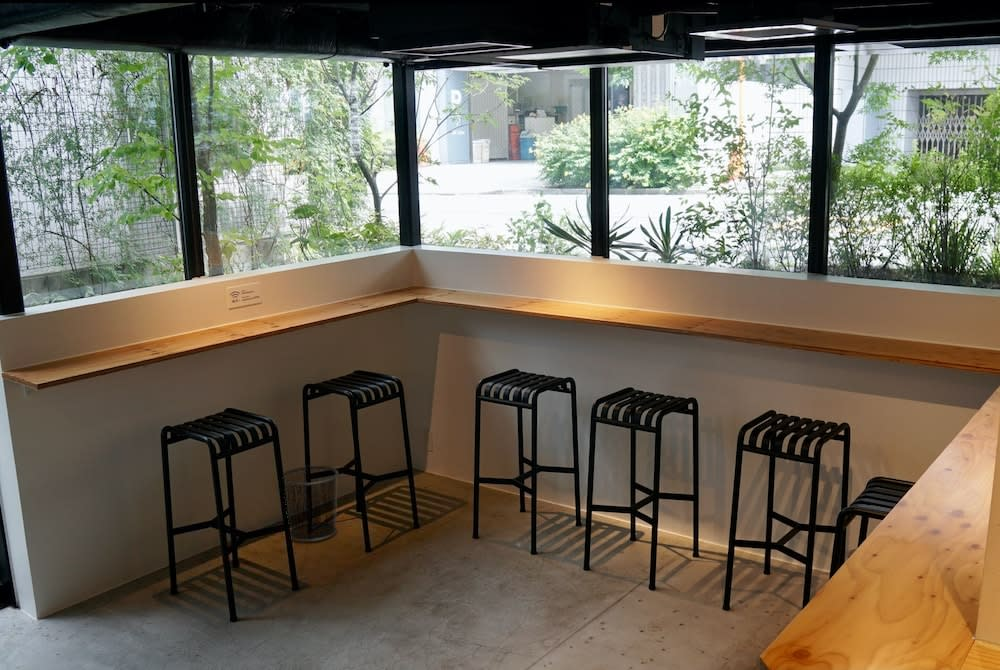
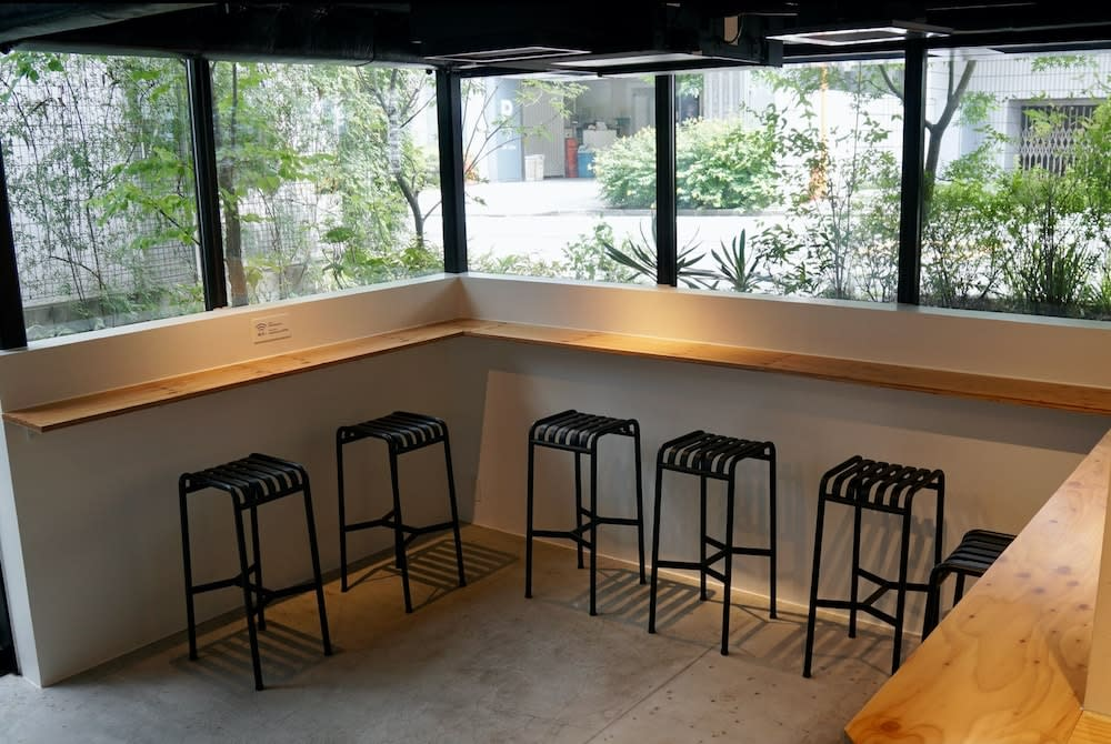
- waste bin (310, 503)
